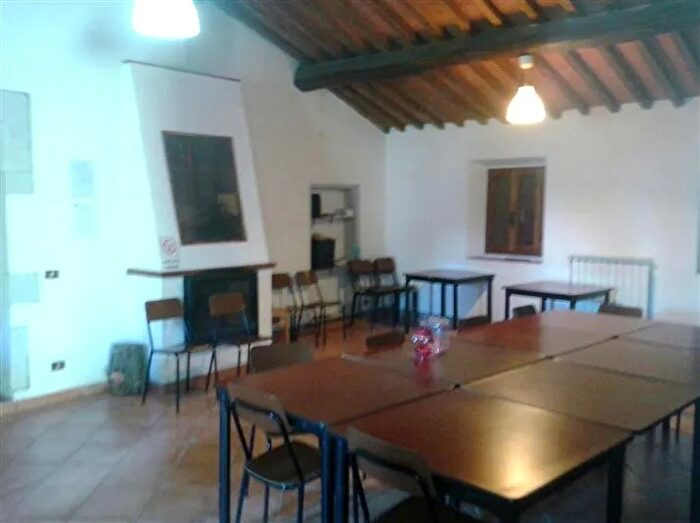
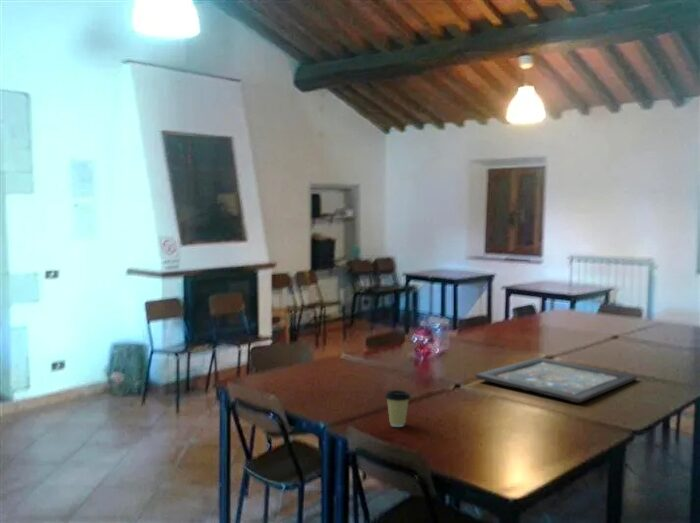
+ board game (556, 377)
+ coffee cup (397, 408)
